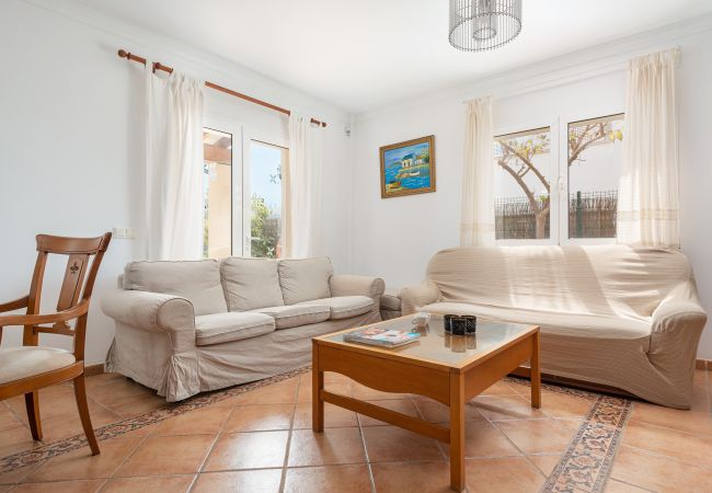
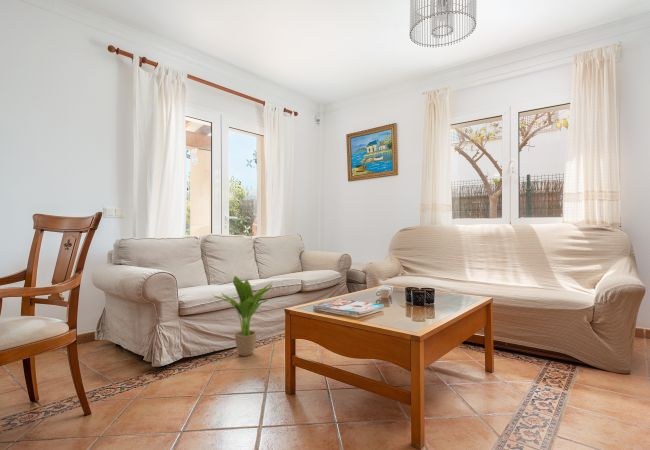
+ potted plant (251, 313)
